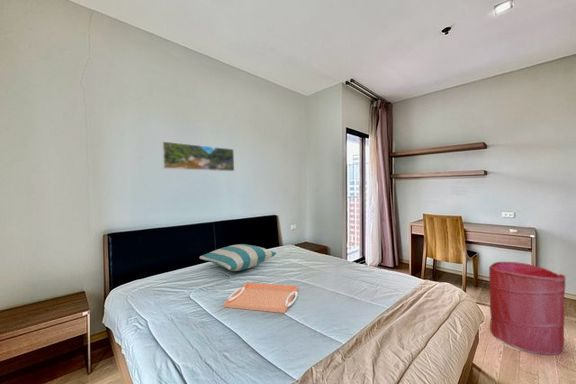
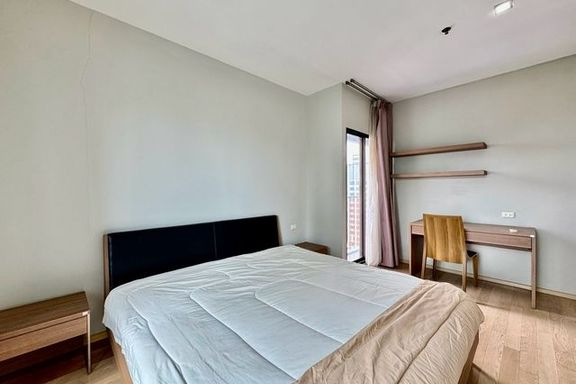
- pillow (238, 256)
- serving tray (263, 295)
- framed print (201, 157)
- laundry hamper (525, 302)
